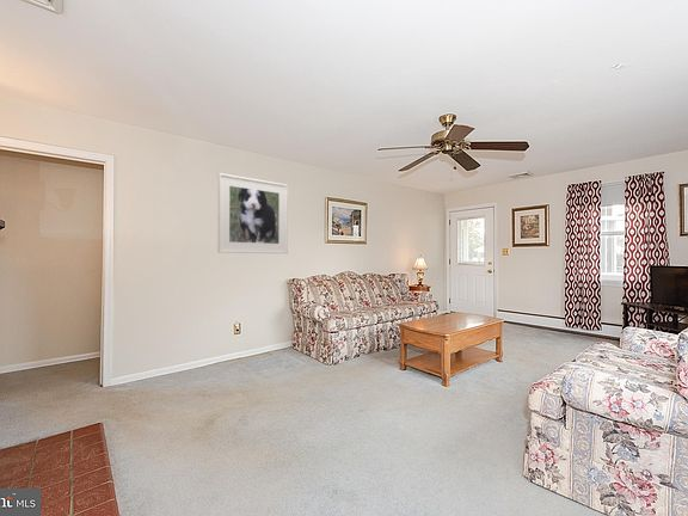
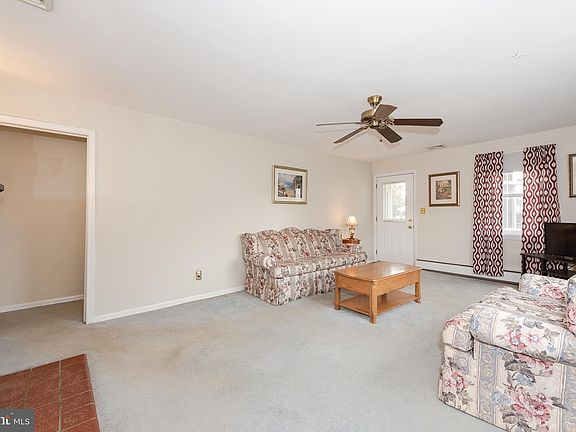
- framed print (254, 216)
